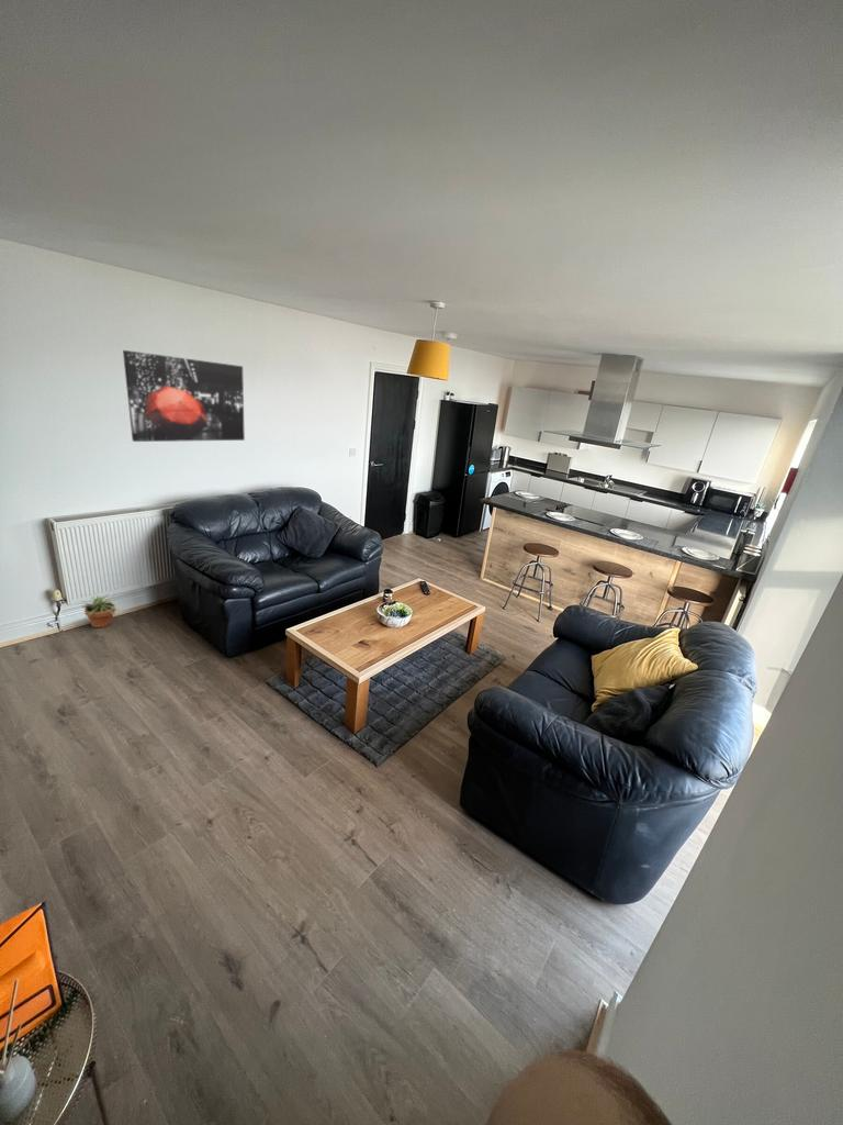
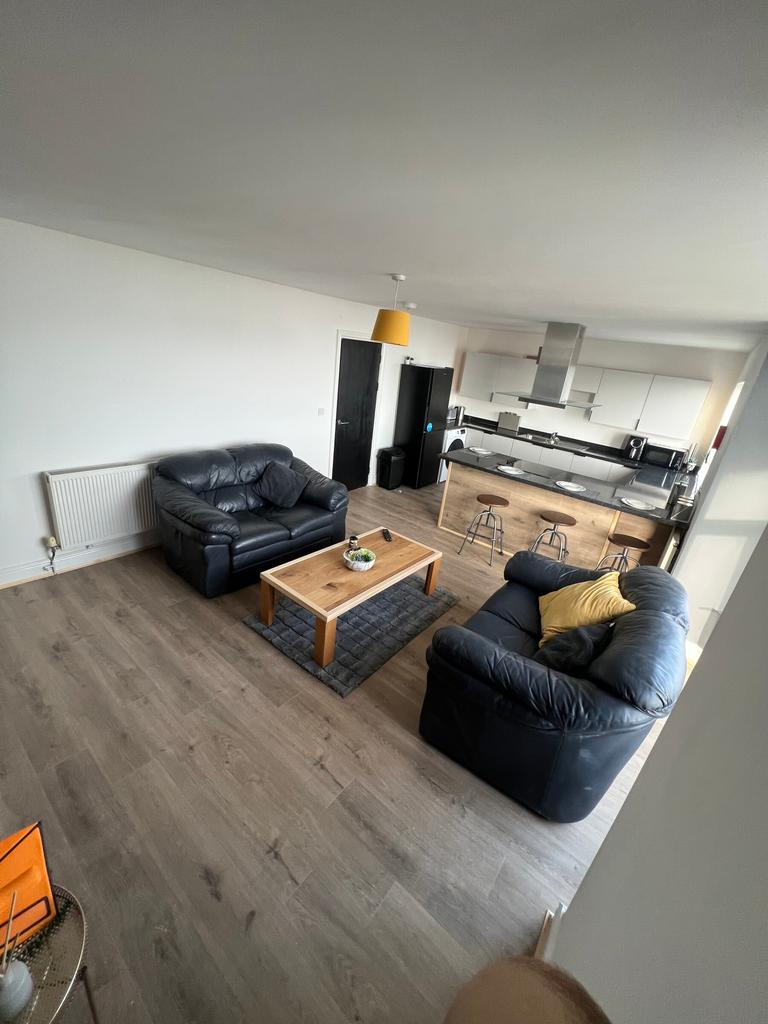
- wall art (191, 401)
- potted plant (101, 609)
